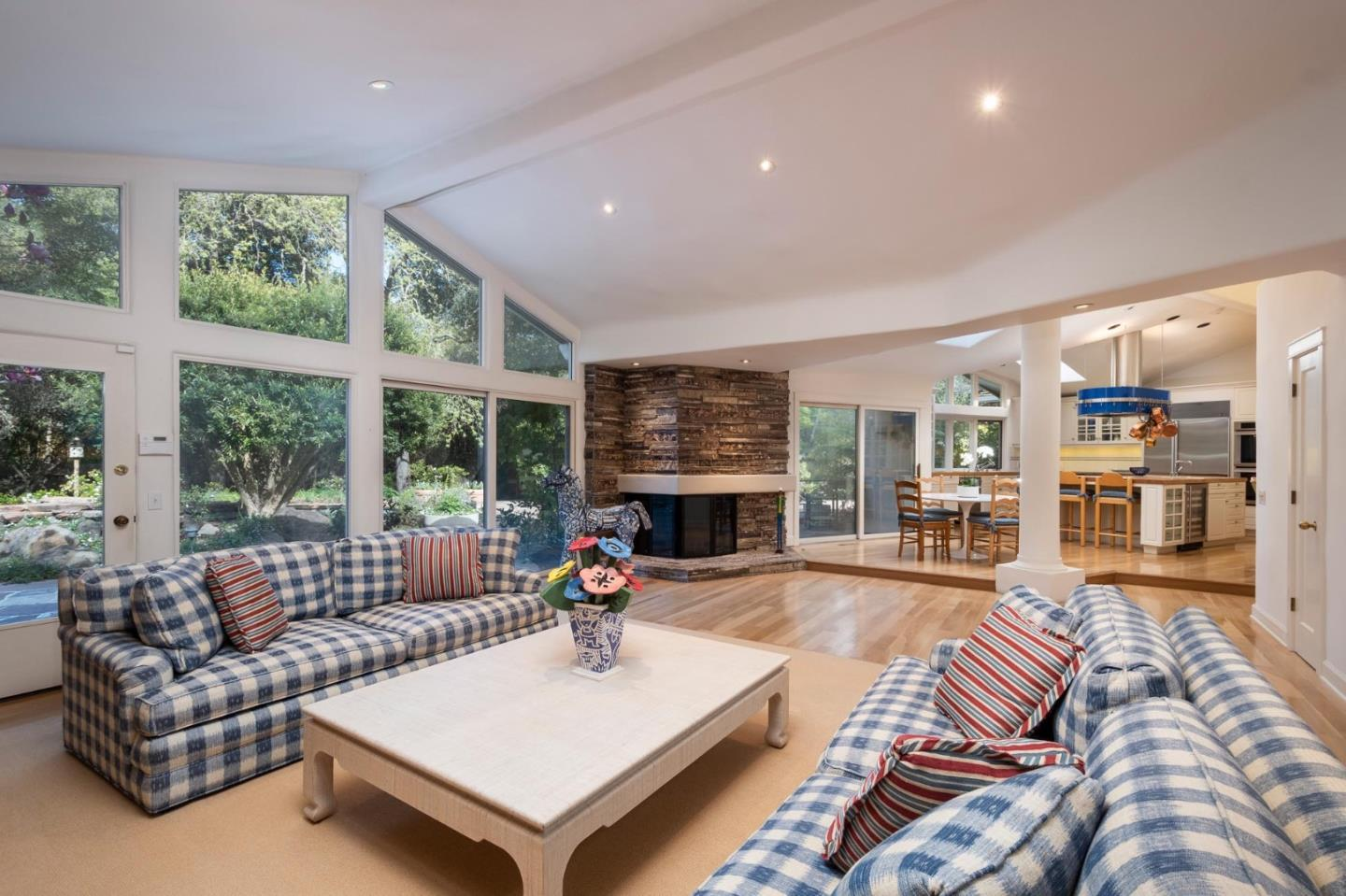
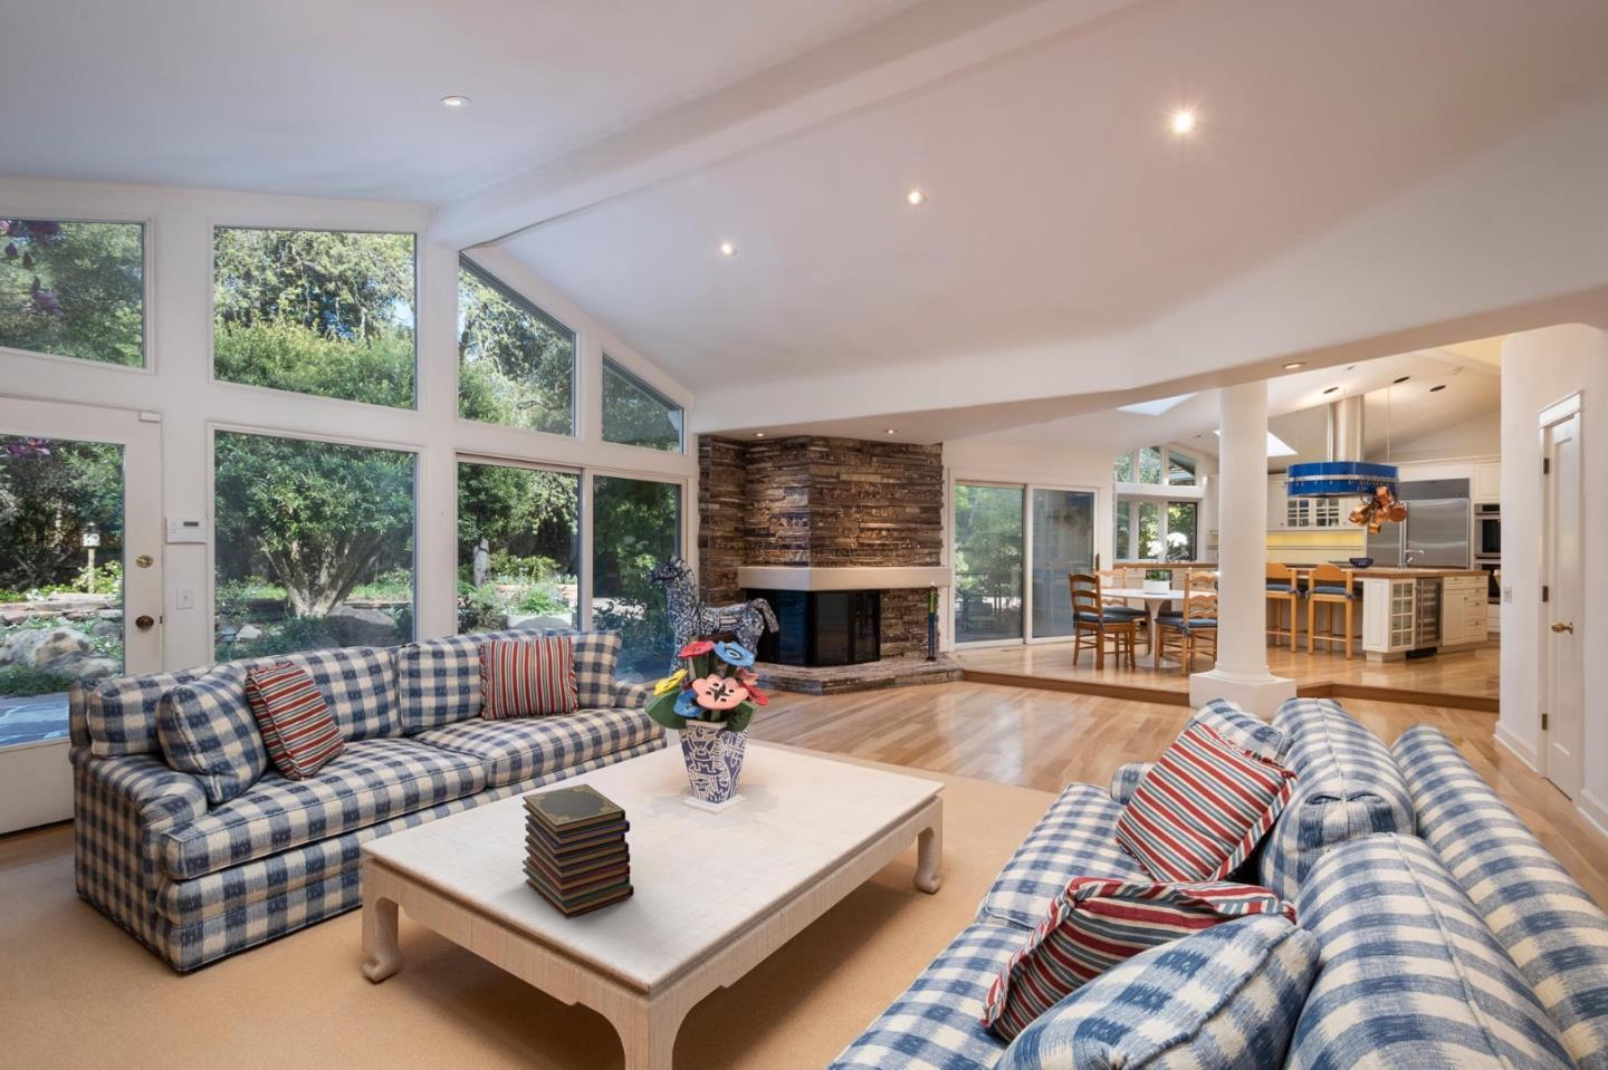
+ book stack (573, 845)
